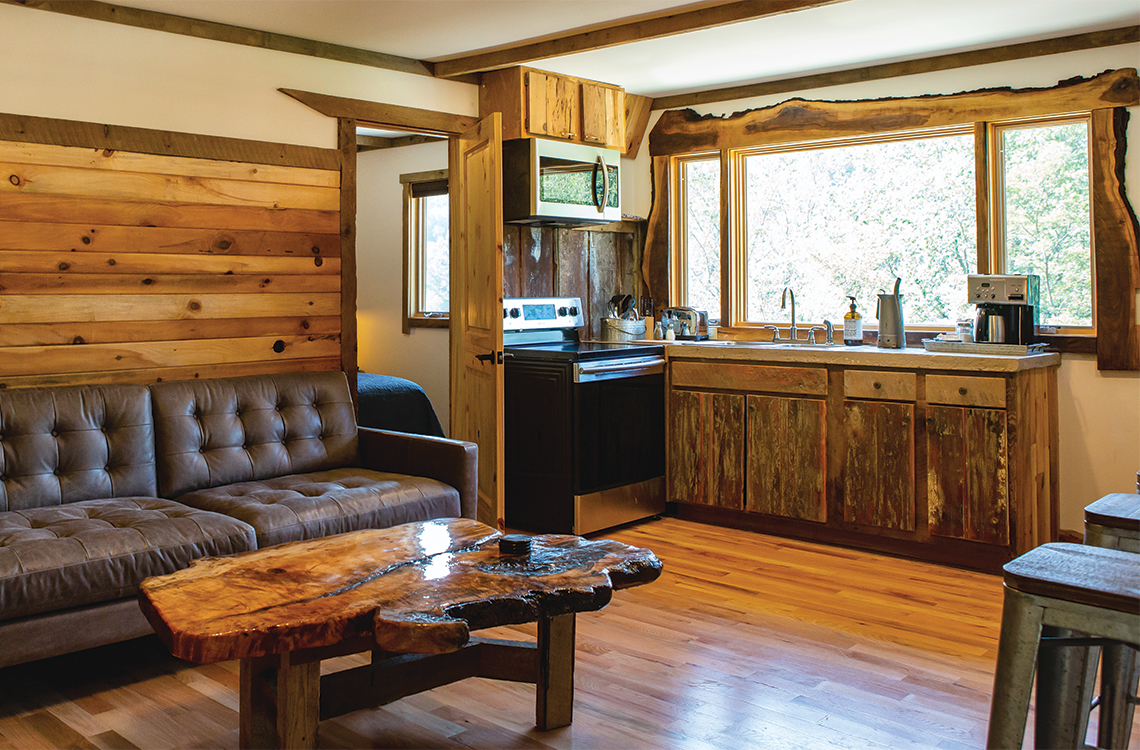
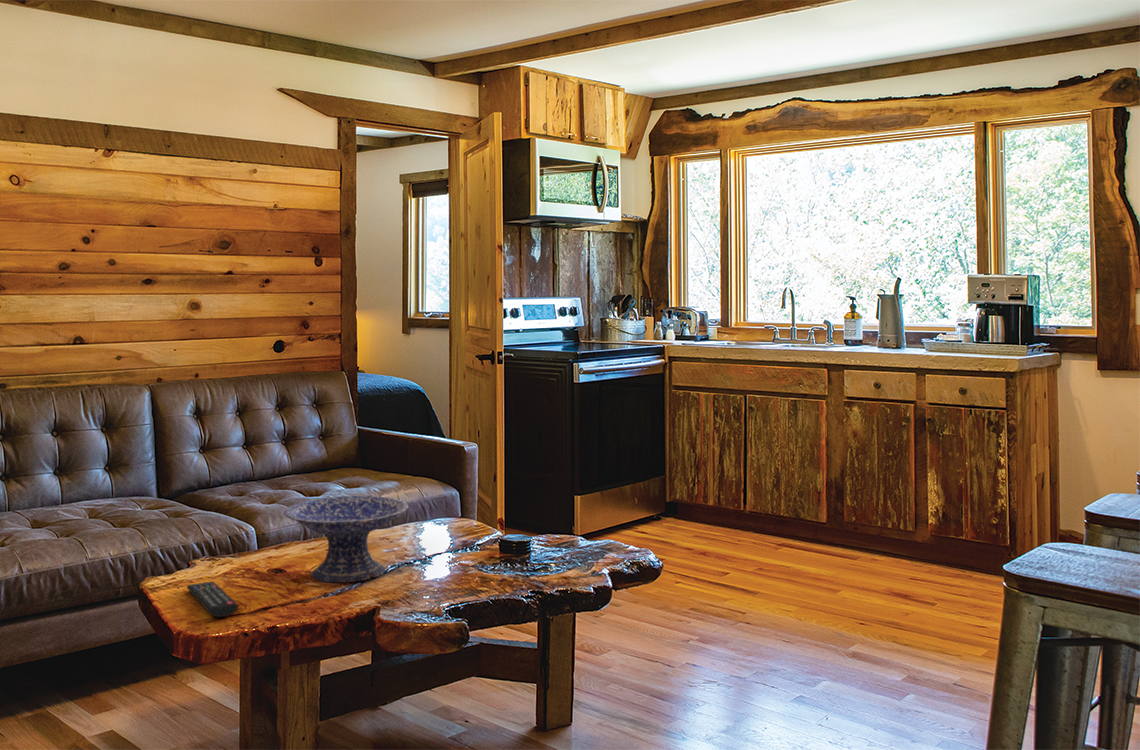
+ remote control (211, 598)
+ decorative bowl (347, 539)
